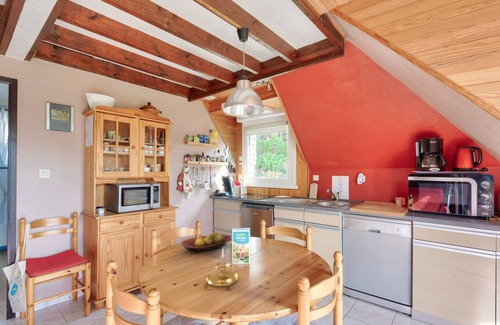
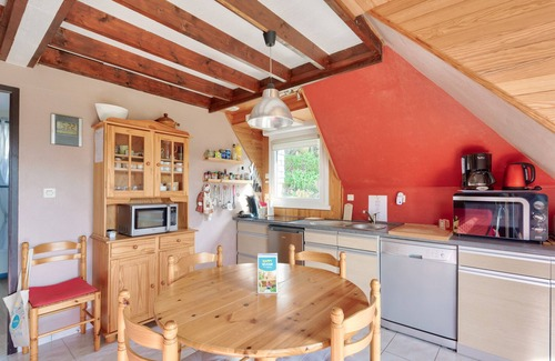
- candle holder (220, 265)
- fruit bowl (207, 240)
